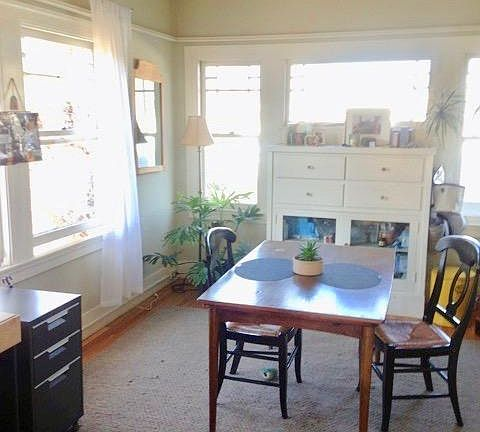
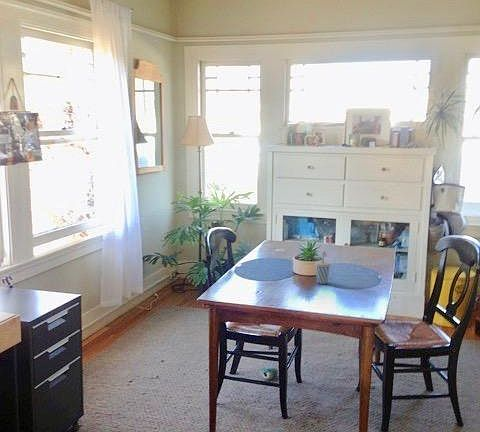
+ cup (323, 267)
